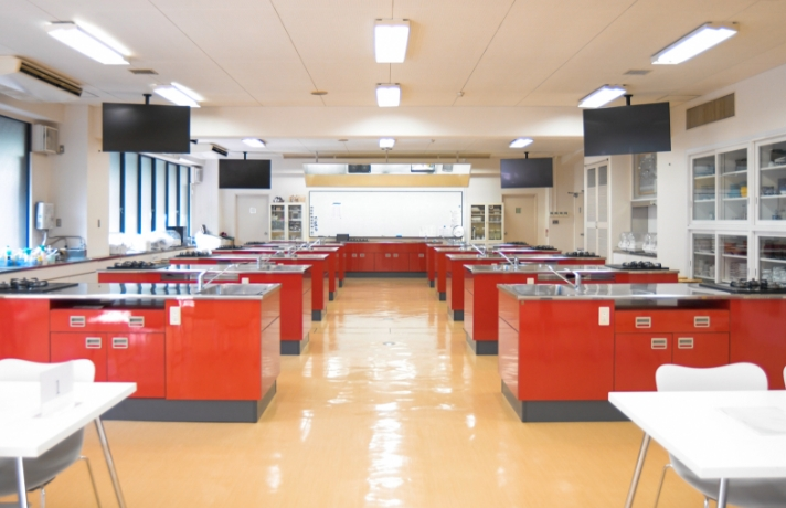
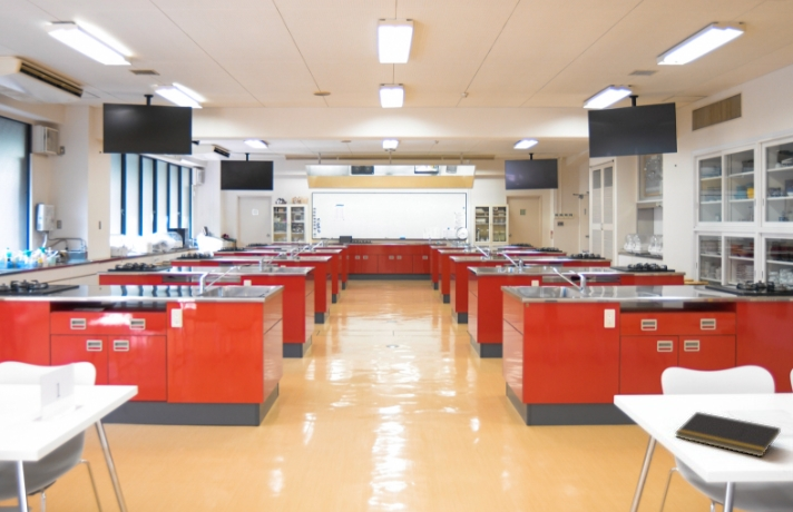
+ notepad (726, 432)
